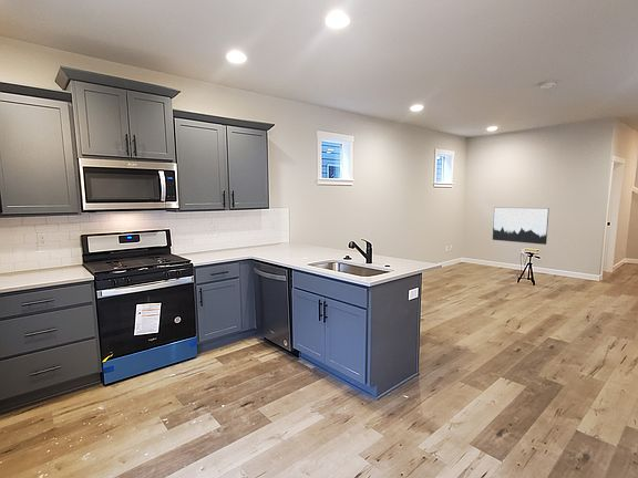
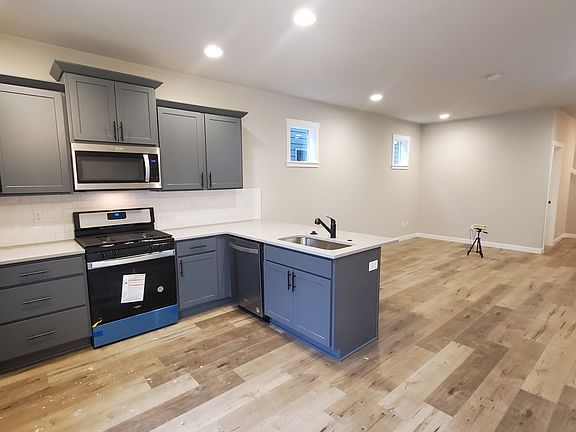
- wall art (518, 225)
